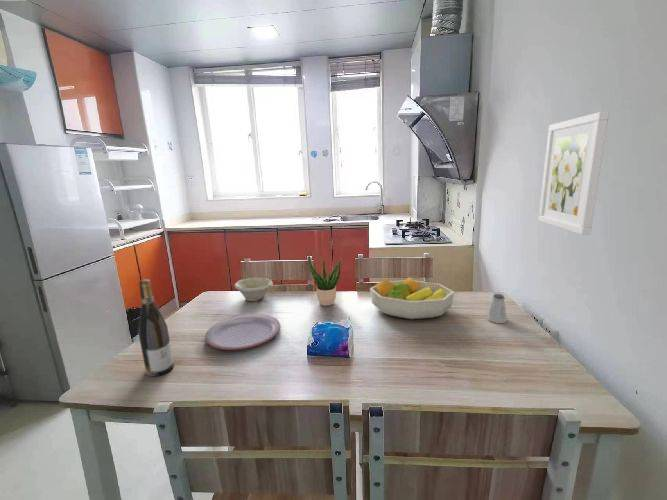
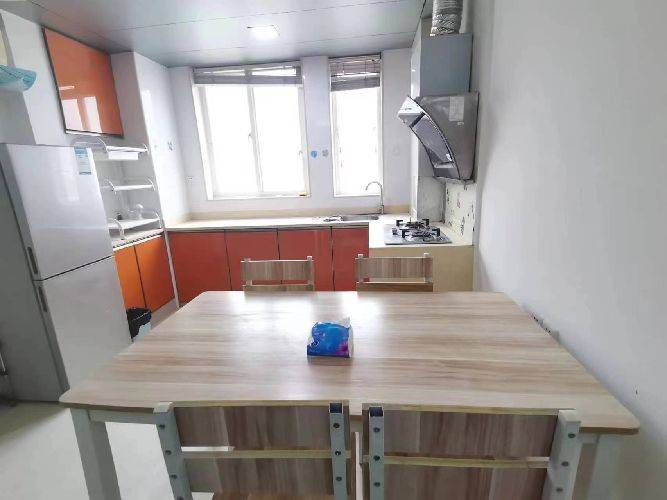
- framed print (567, 175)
- potted plant (325, 277)
- plate (244, 332)
- saltshaker (497, 307)
- bowl (254, 290)
- wine bottle (152, 326)
- fruit bowl (410, 295)
